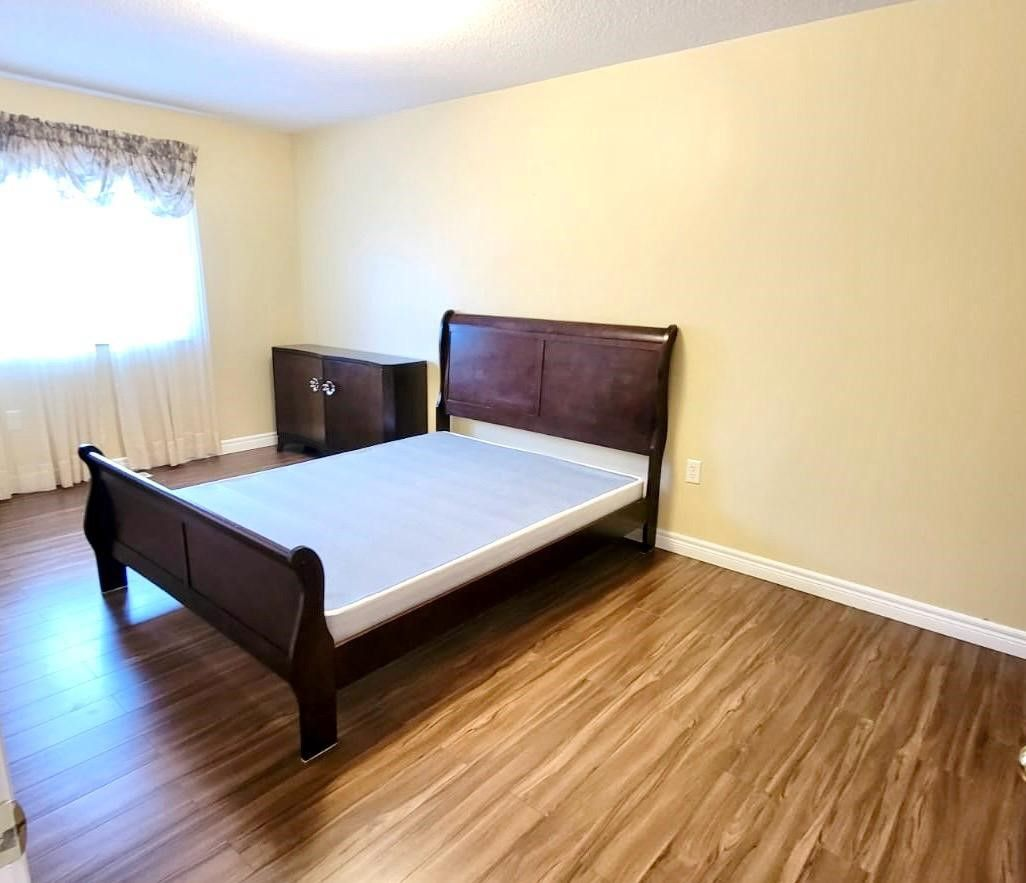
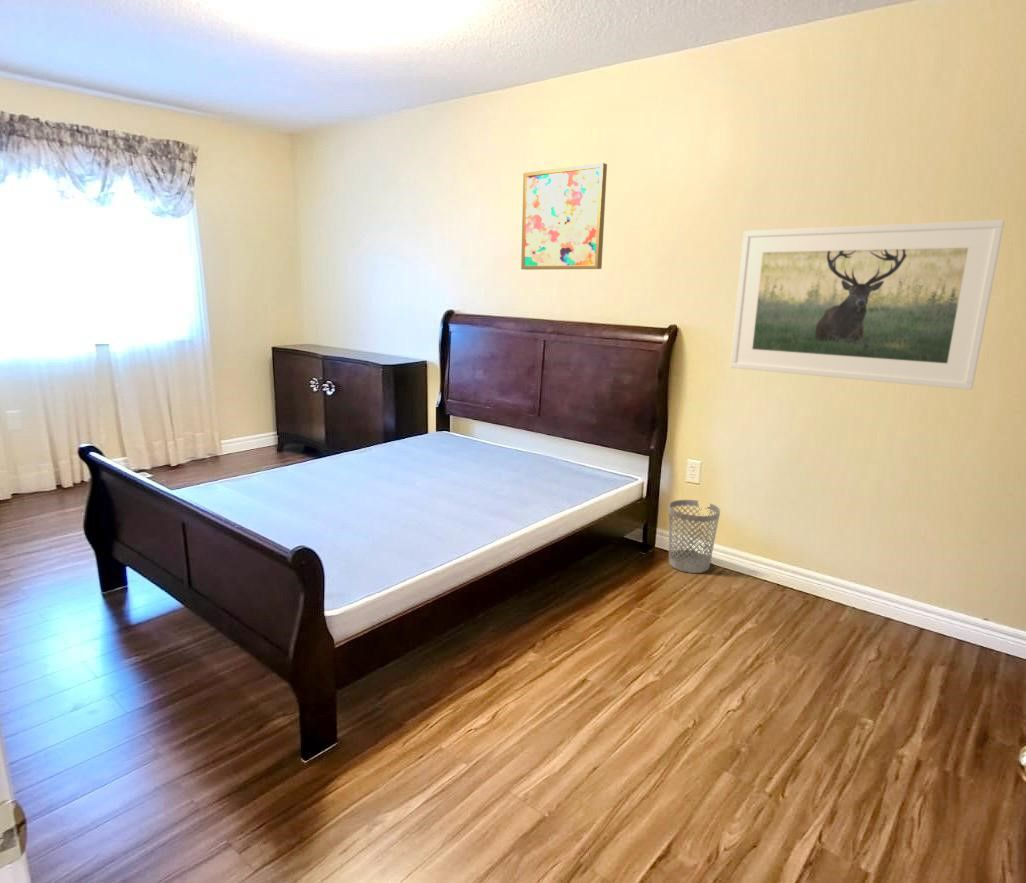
+ wall art (561, 219)
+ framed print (848, 303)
+ wastebasket (691, 536)
